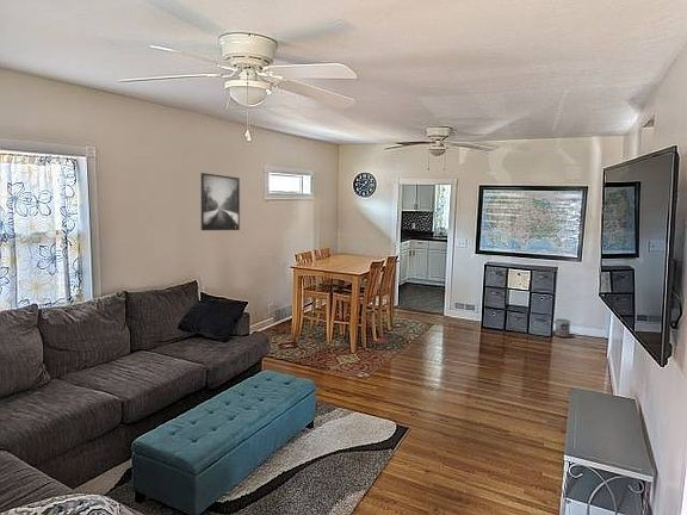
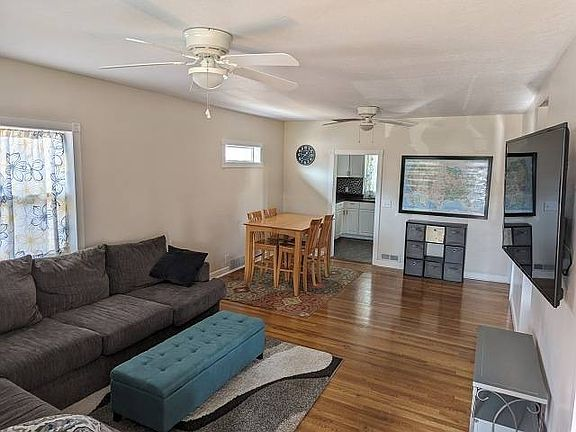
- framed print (221, 203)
- trash can (561, 327)
